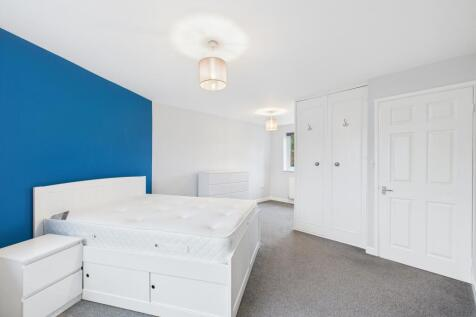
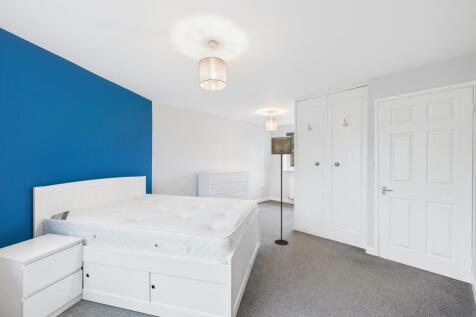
+ floor lamp (281, 190)
